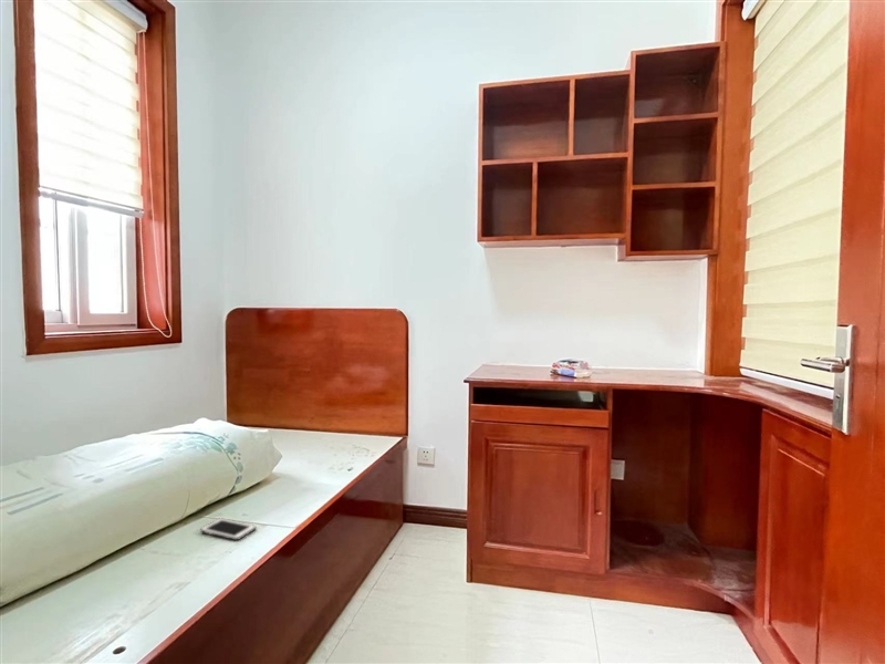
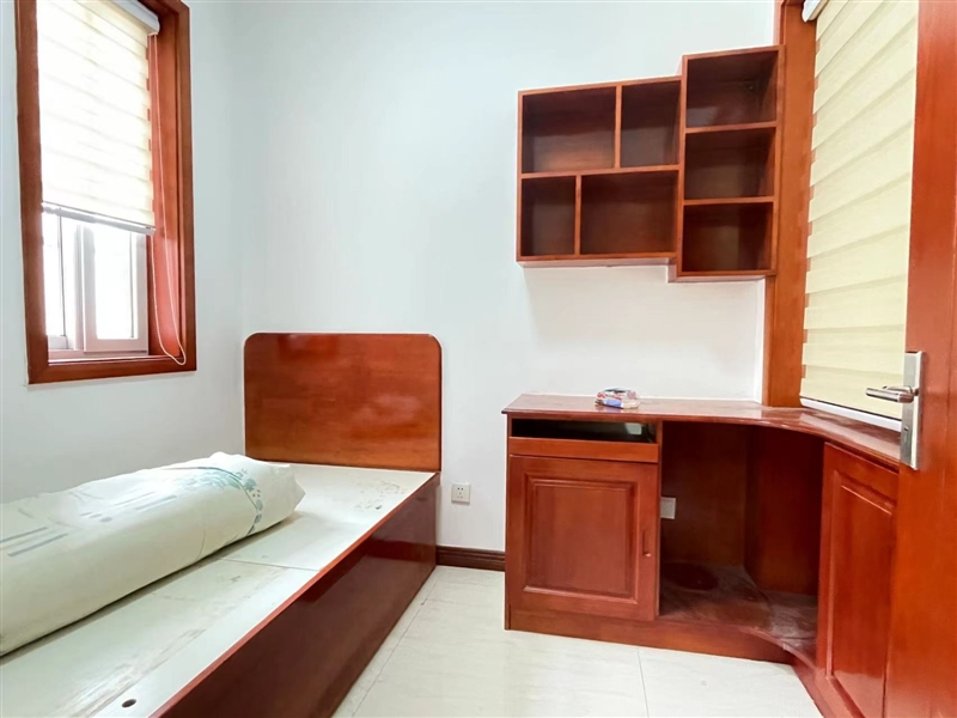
- cell phone (228, 529)
